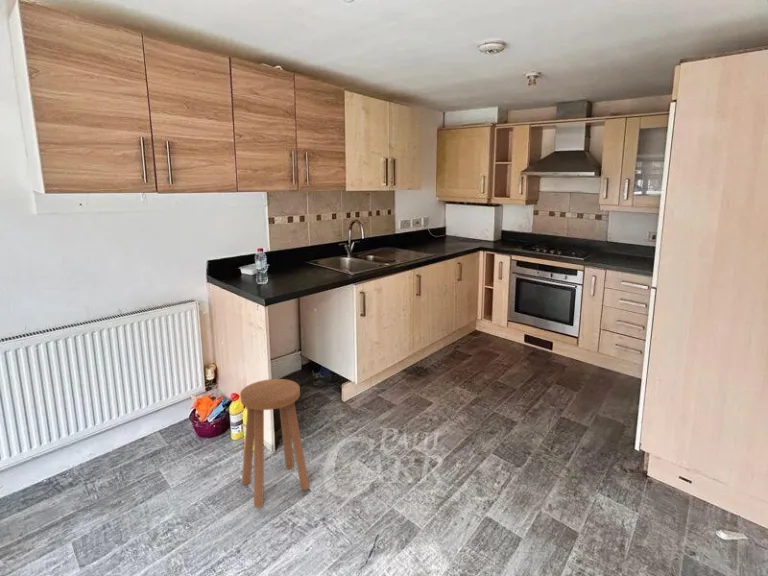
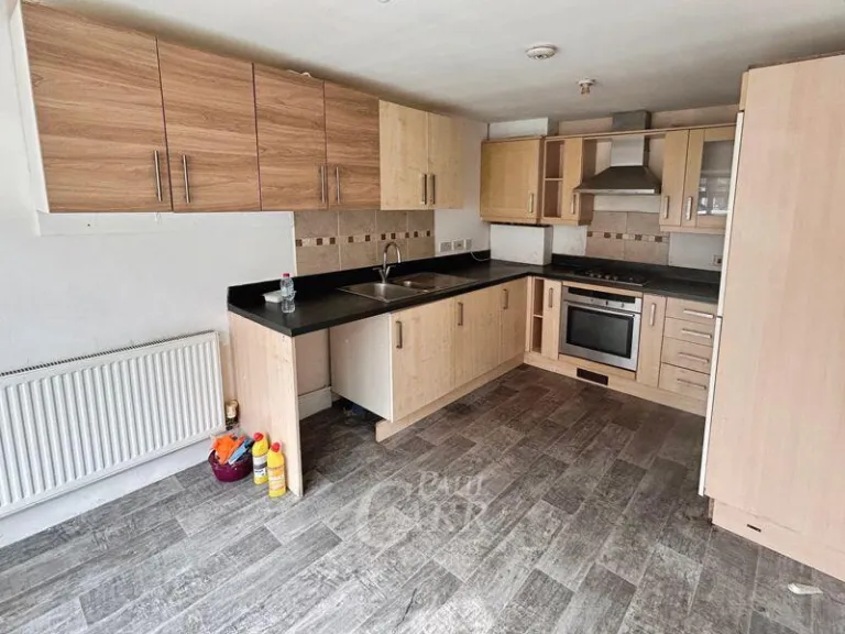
- stool (263, 439)
